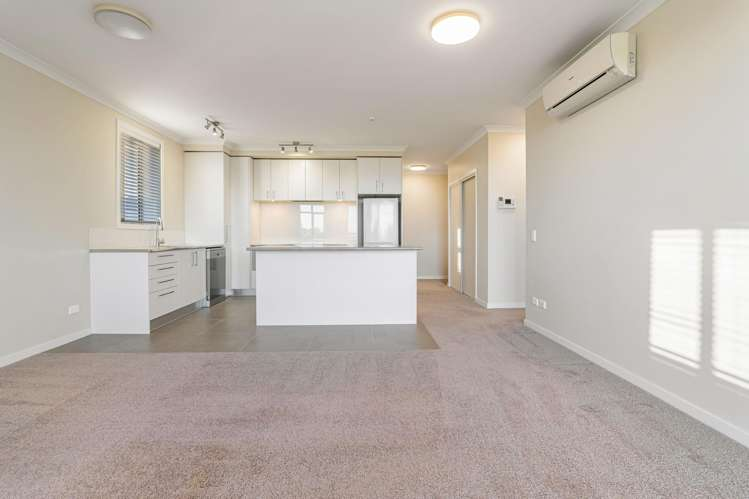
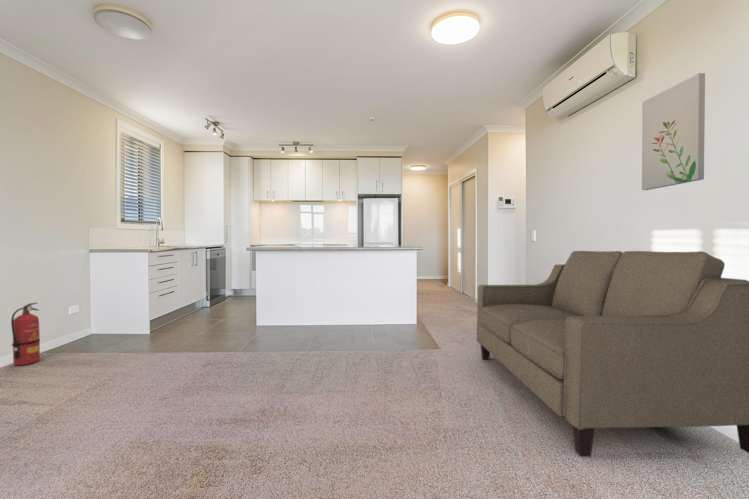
+ fire extinguisher (25, 333)
+ wall art (670, 137)
+ sofa (578, 321)
